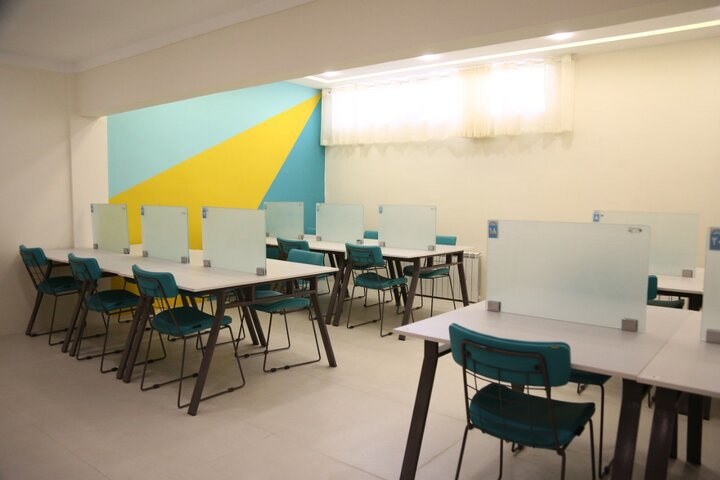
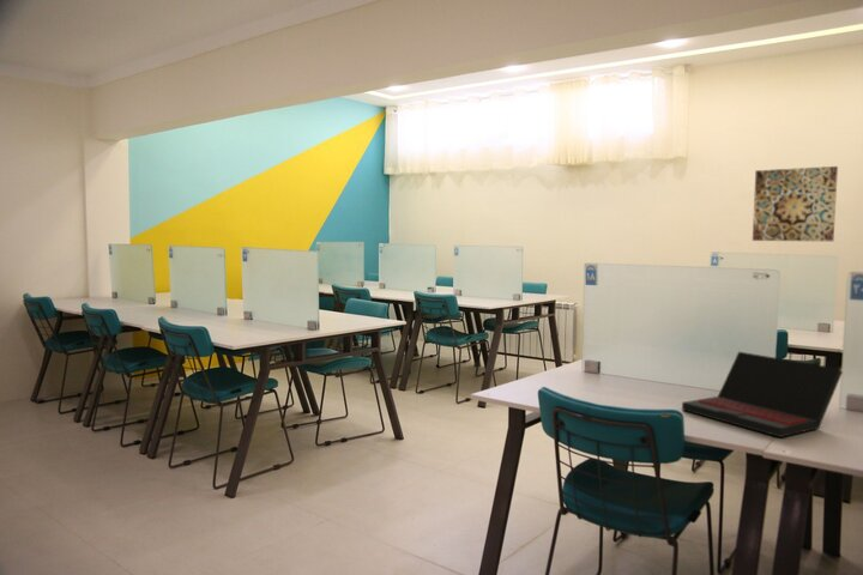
+ wall art (793, 205)
+ laptop (759, 389)
